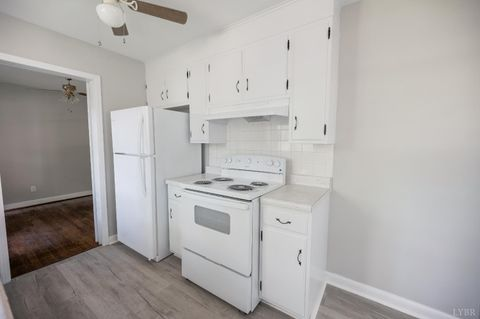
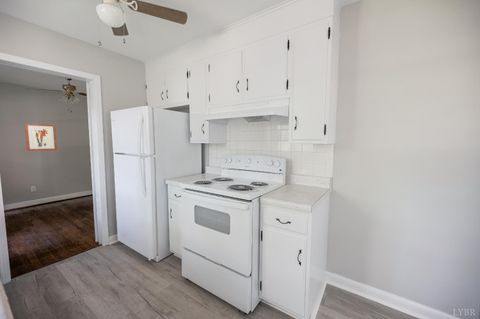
+ wall art (41, 137)
